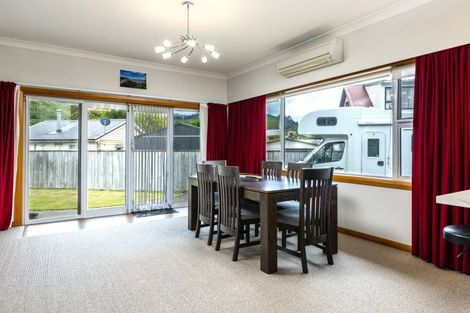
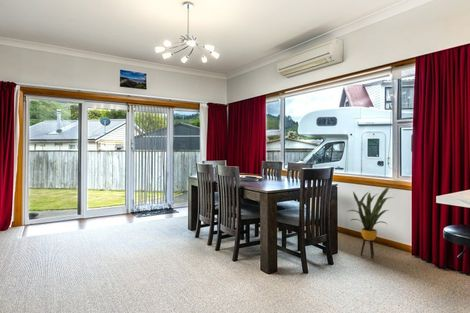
+ house plant (373, 222)
